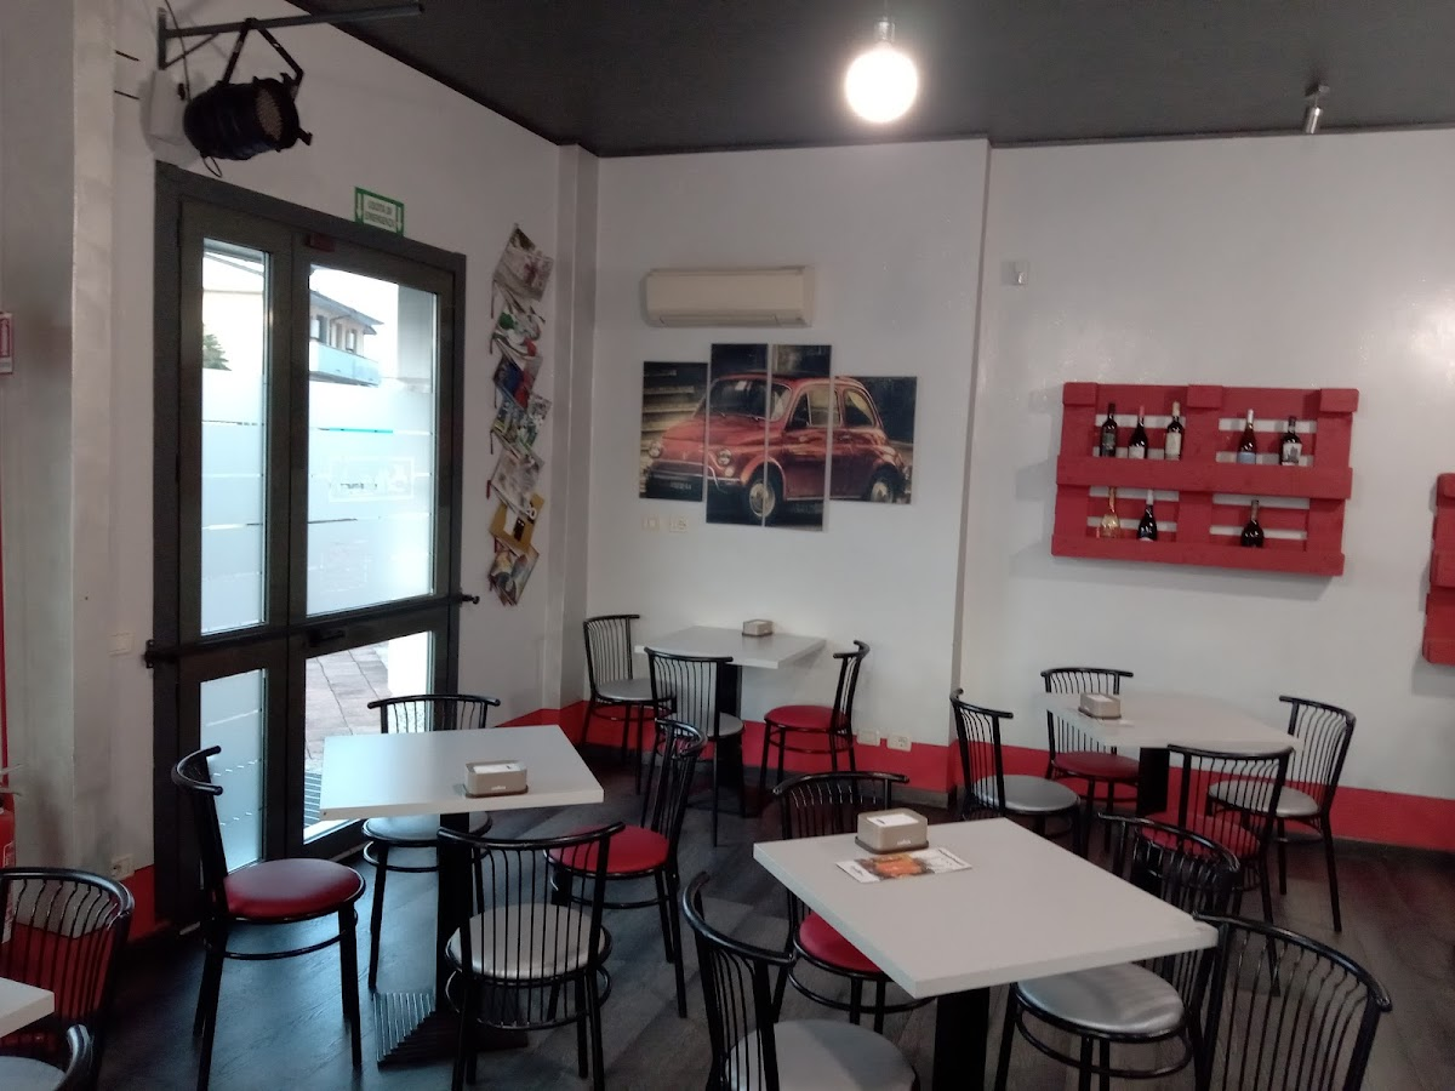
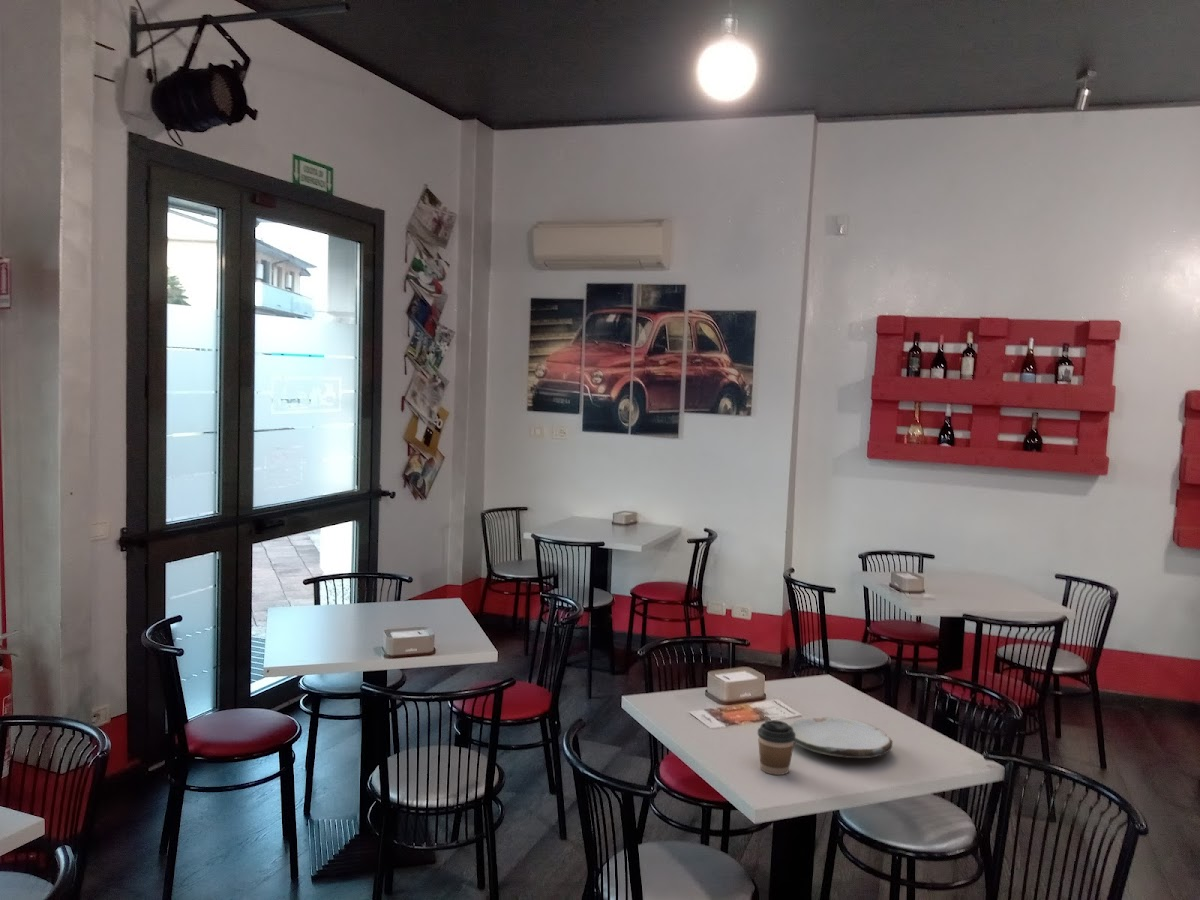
+ plate (838, 738)
+ coffee cup (775, 745)
